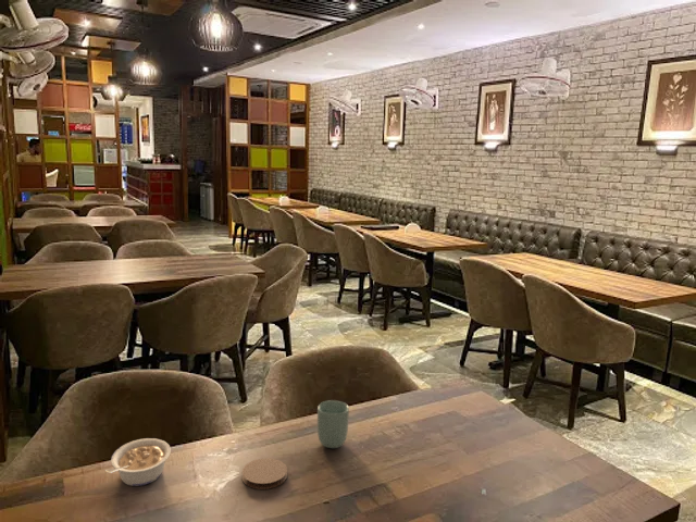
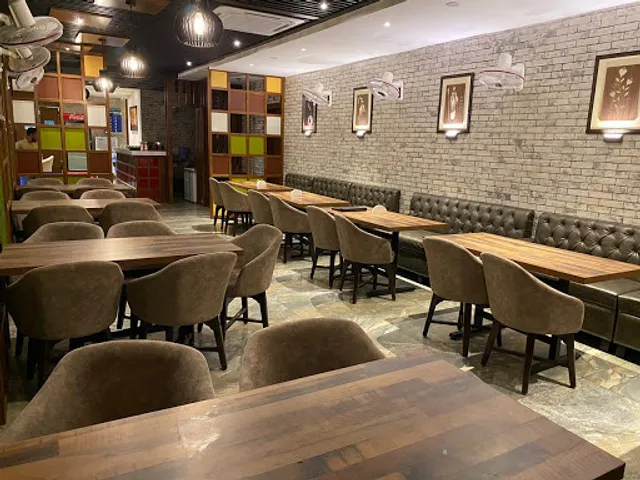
- legume (140, 463)
- cup (332, 425)
- coaster (264, 473)
